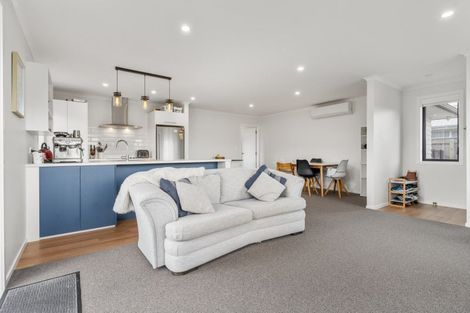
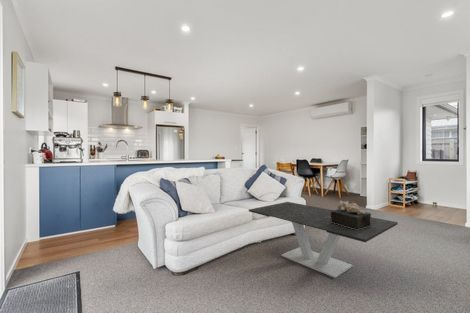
+ coffee table (308, 240)
+ decorative box (350, 212)
